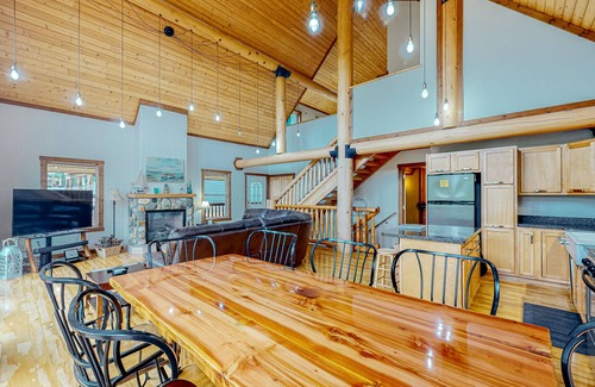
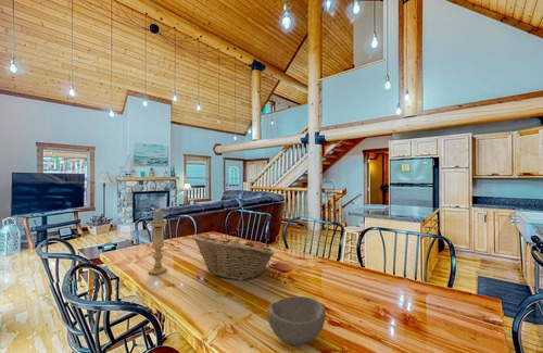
+ candle holder (157, 239)
+ bowl (295, 322)
+ fruit basket (232, 251)
